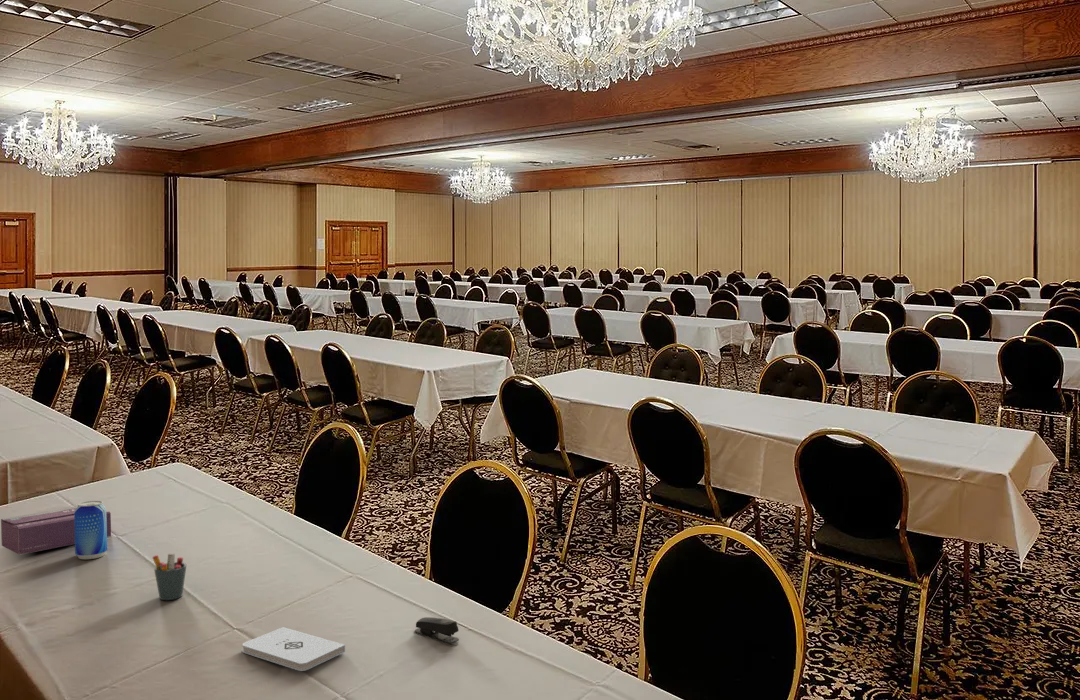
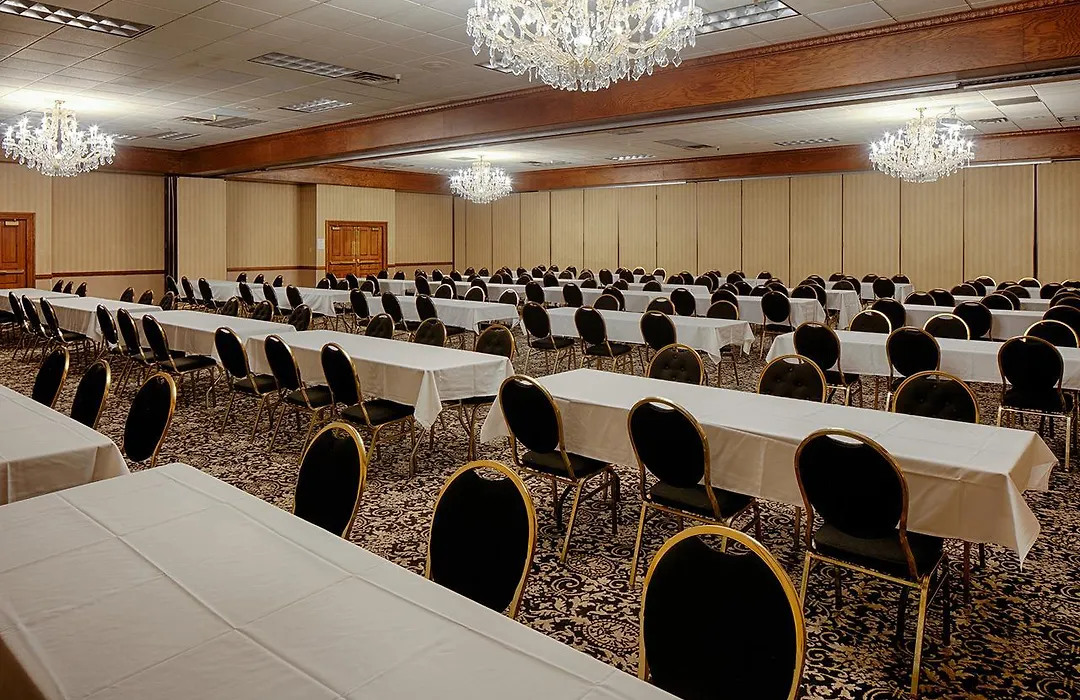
- stapler (436, 626)
- tissue box (57, 527)
- beer can (90, 529)
- pen holder (170, 573)
- notepad (292, 648)
